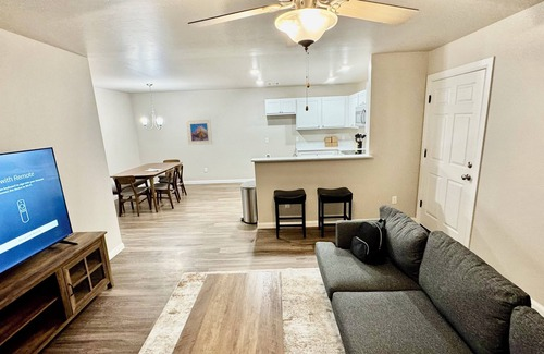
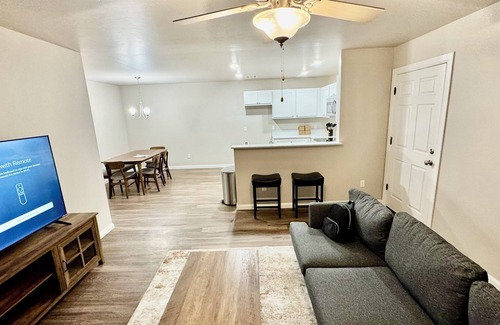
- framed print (199, 132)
